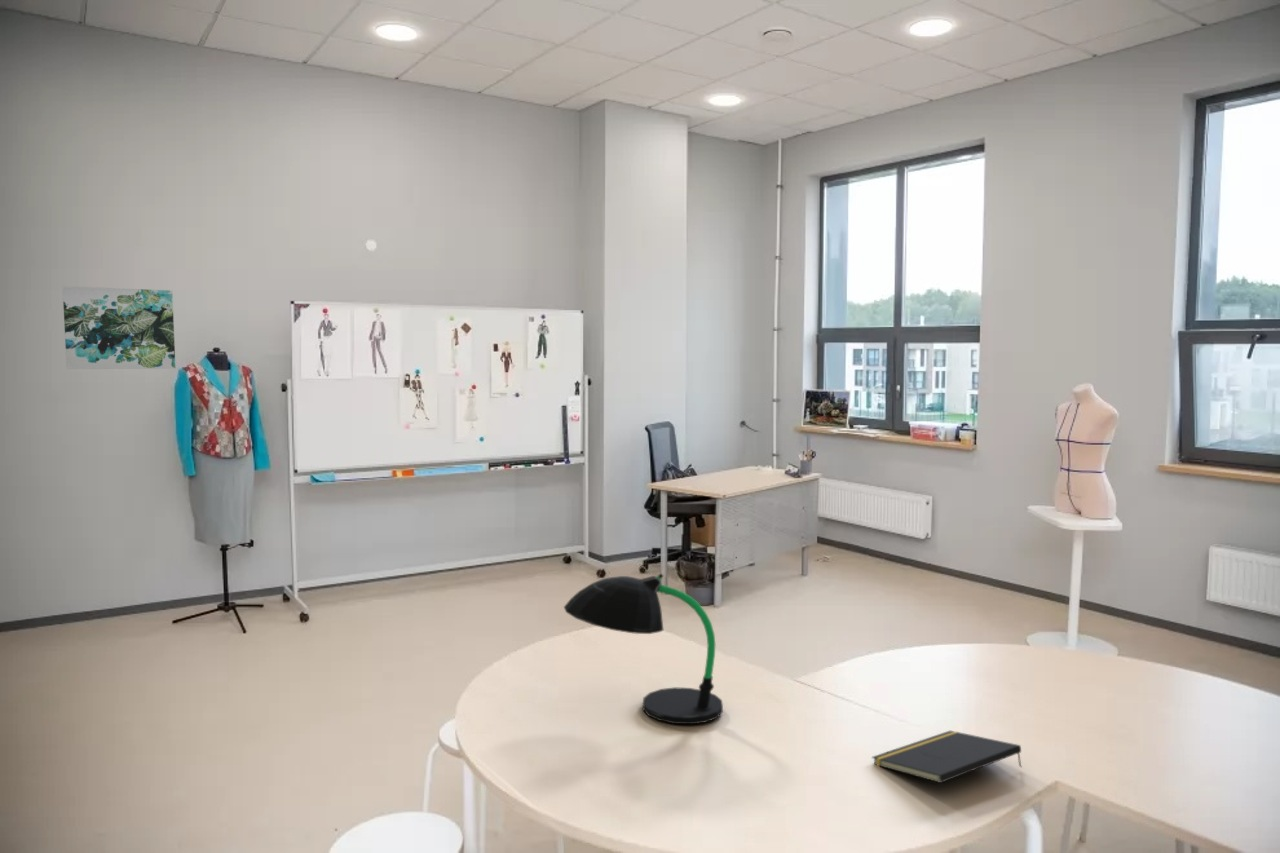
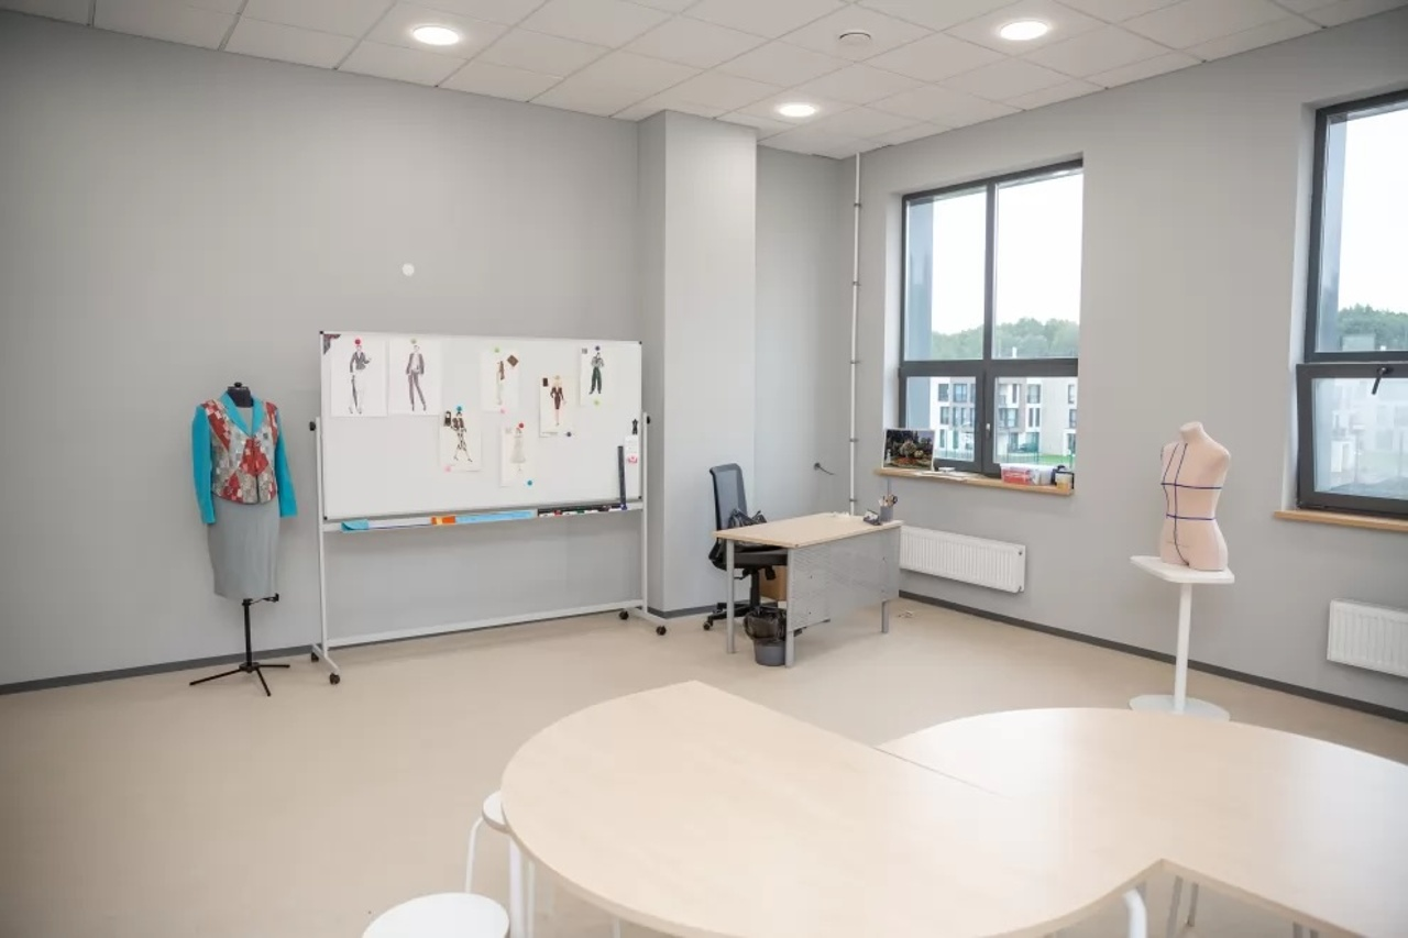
- desk lamp (643, 633)
- wall art (120, 328)
- notepad (945, 754)
